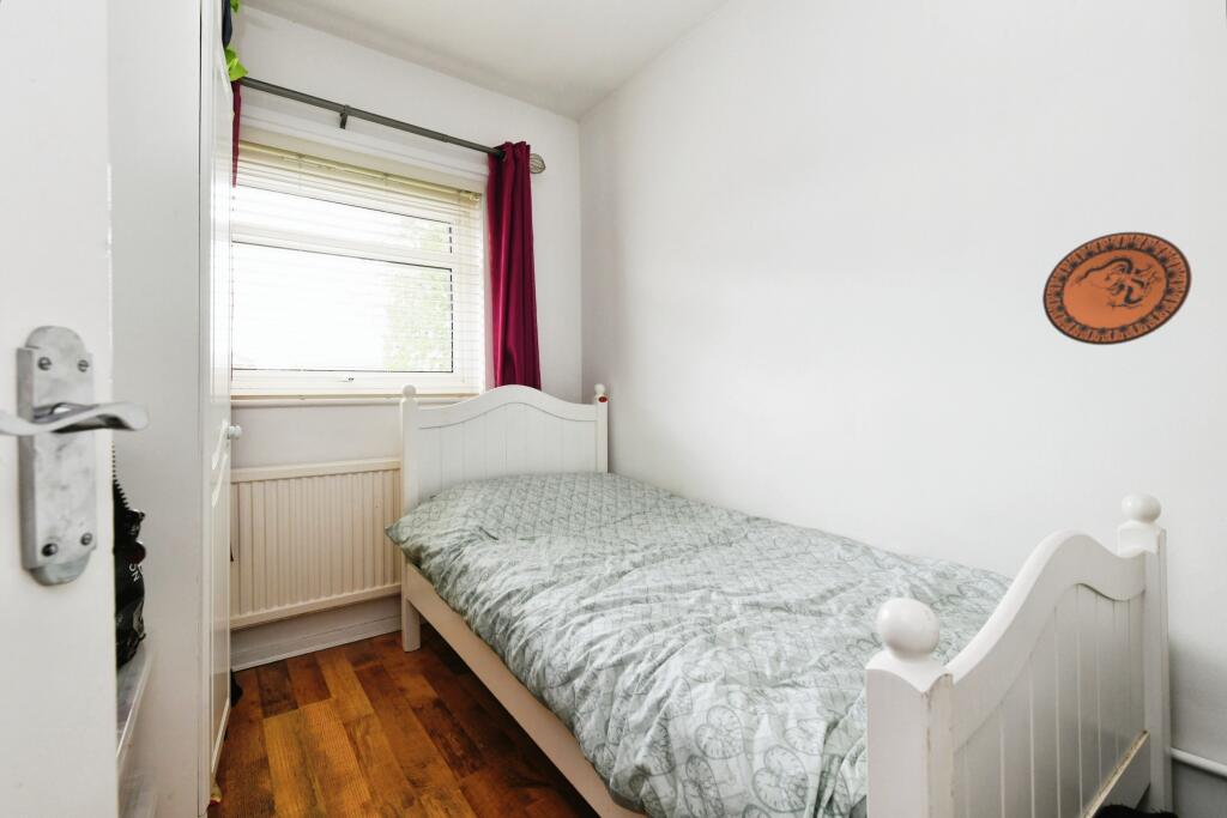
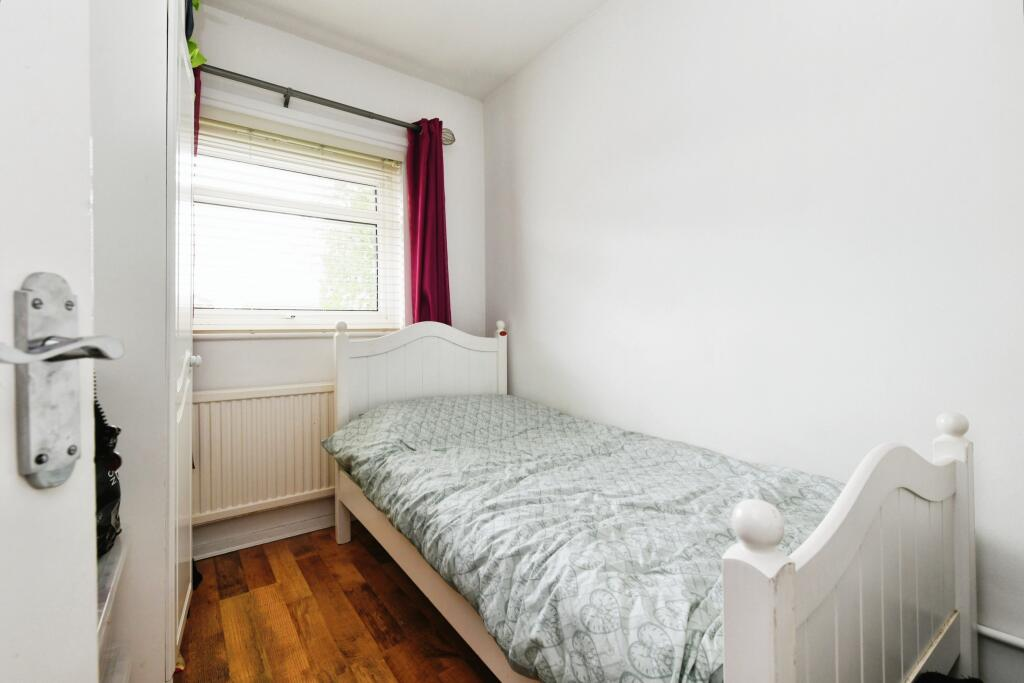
- decorative plate (1111, 289)
